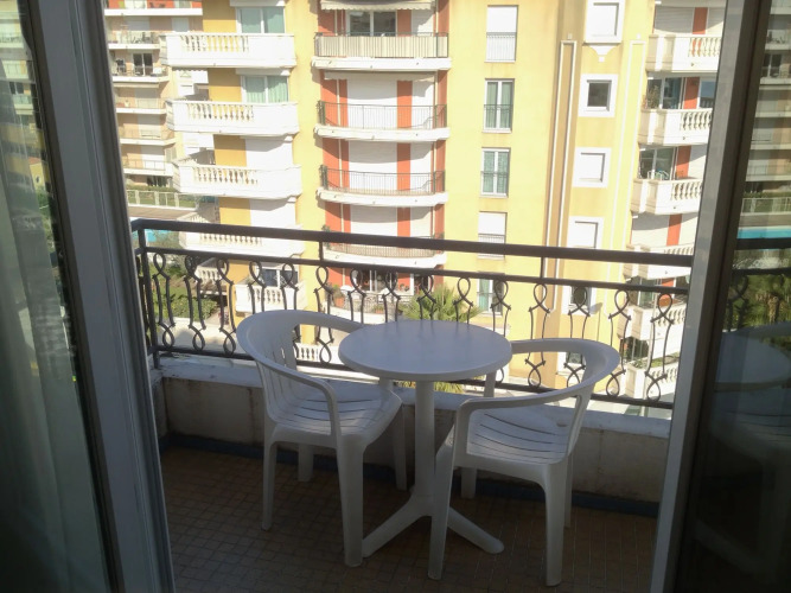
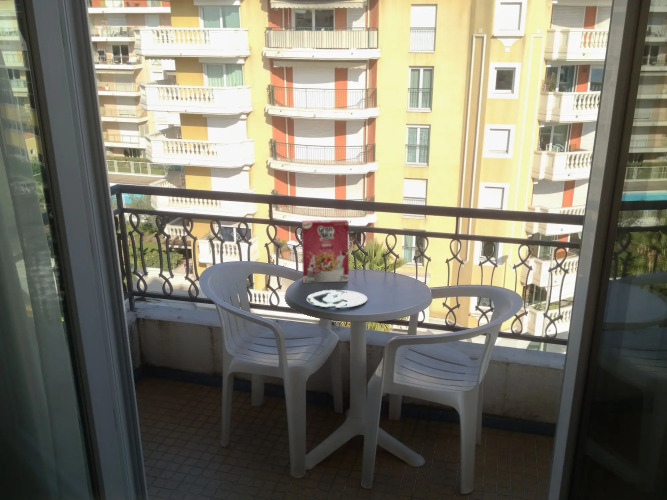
+ cereal box (325, 251)
+ plate (336, 295)
